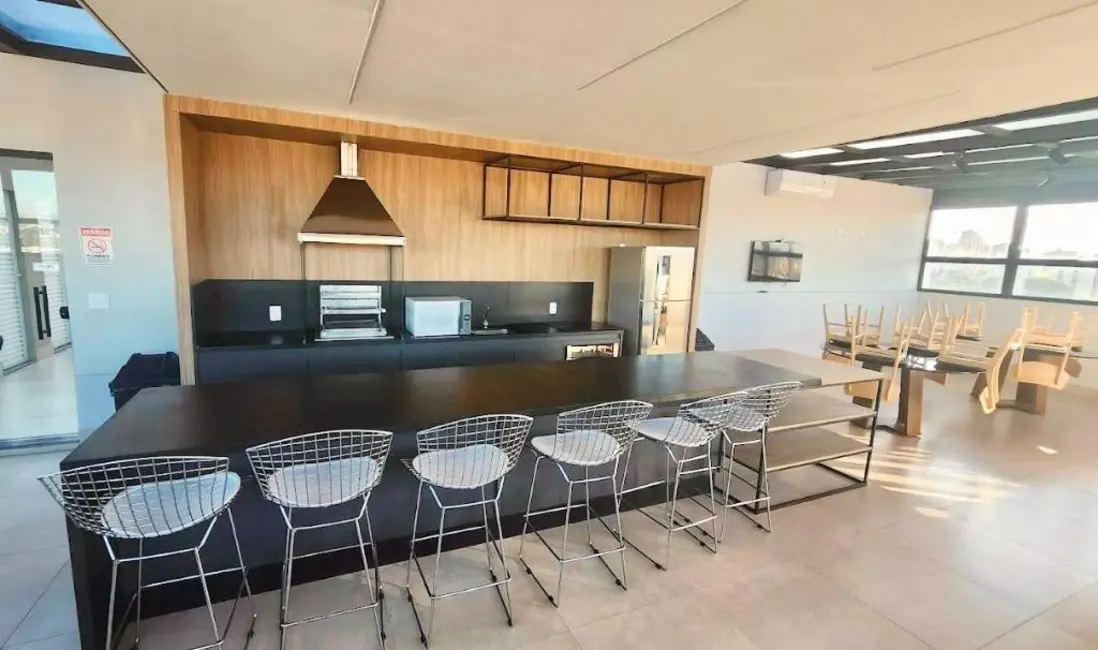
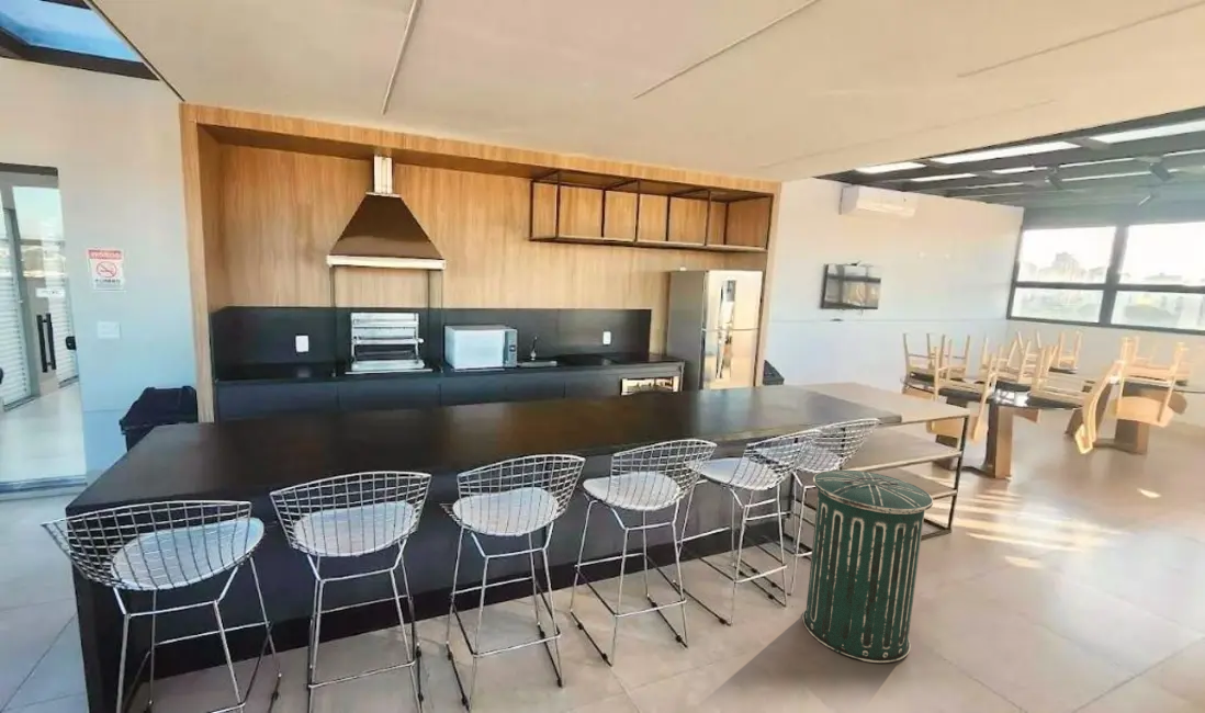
+ trash can (863, 555)
